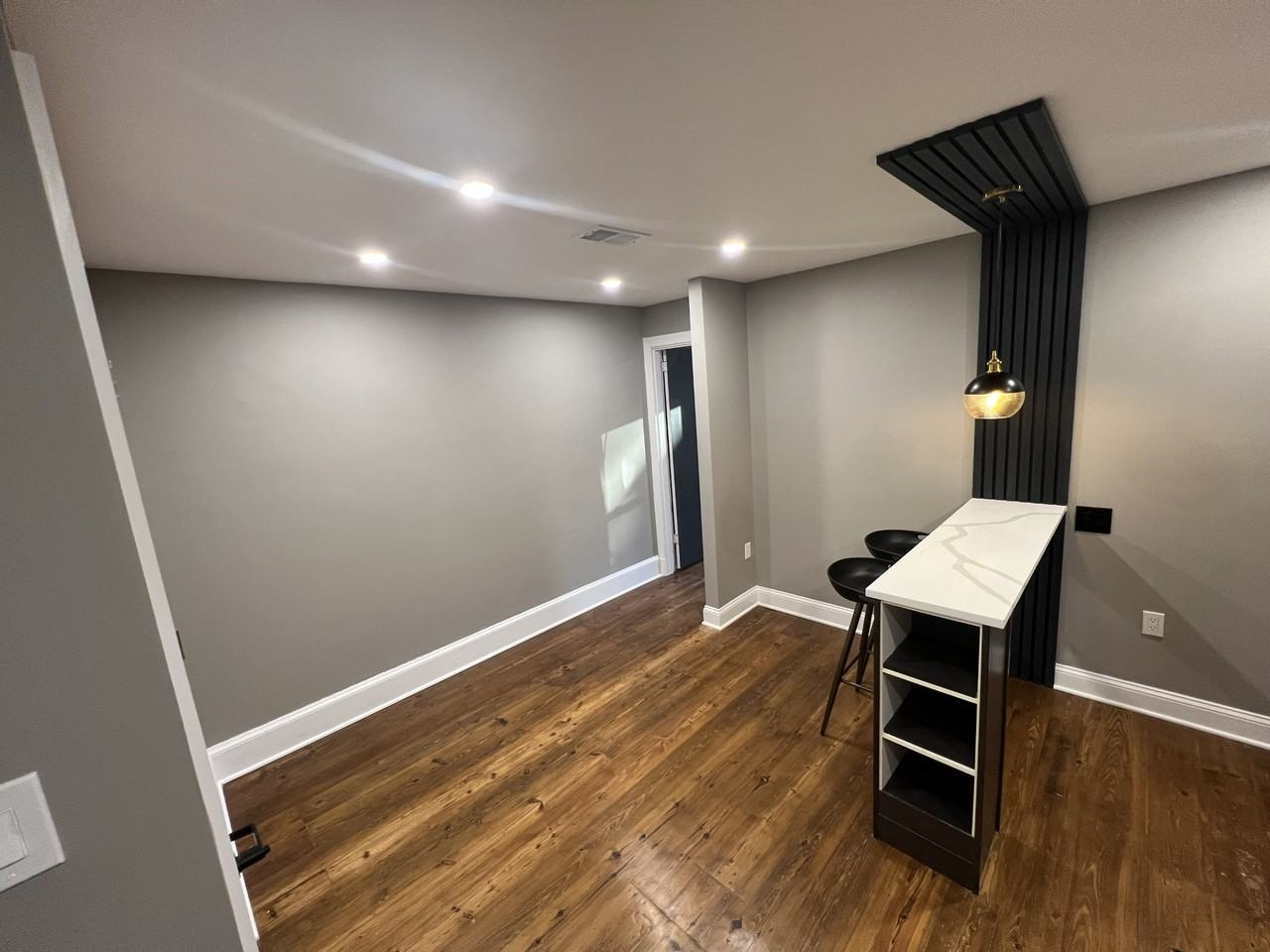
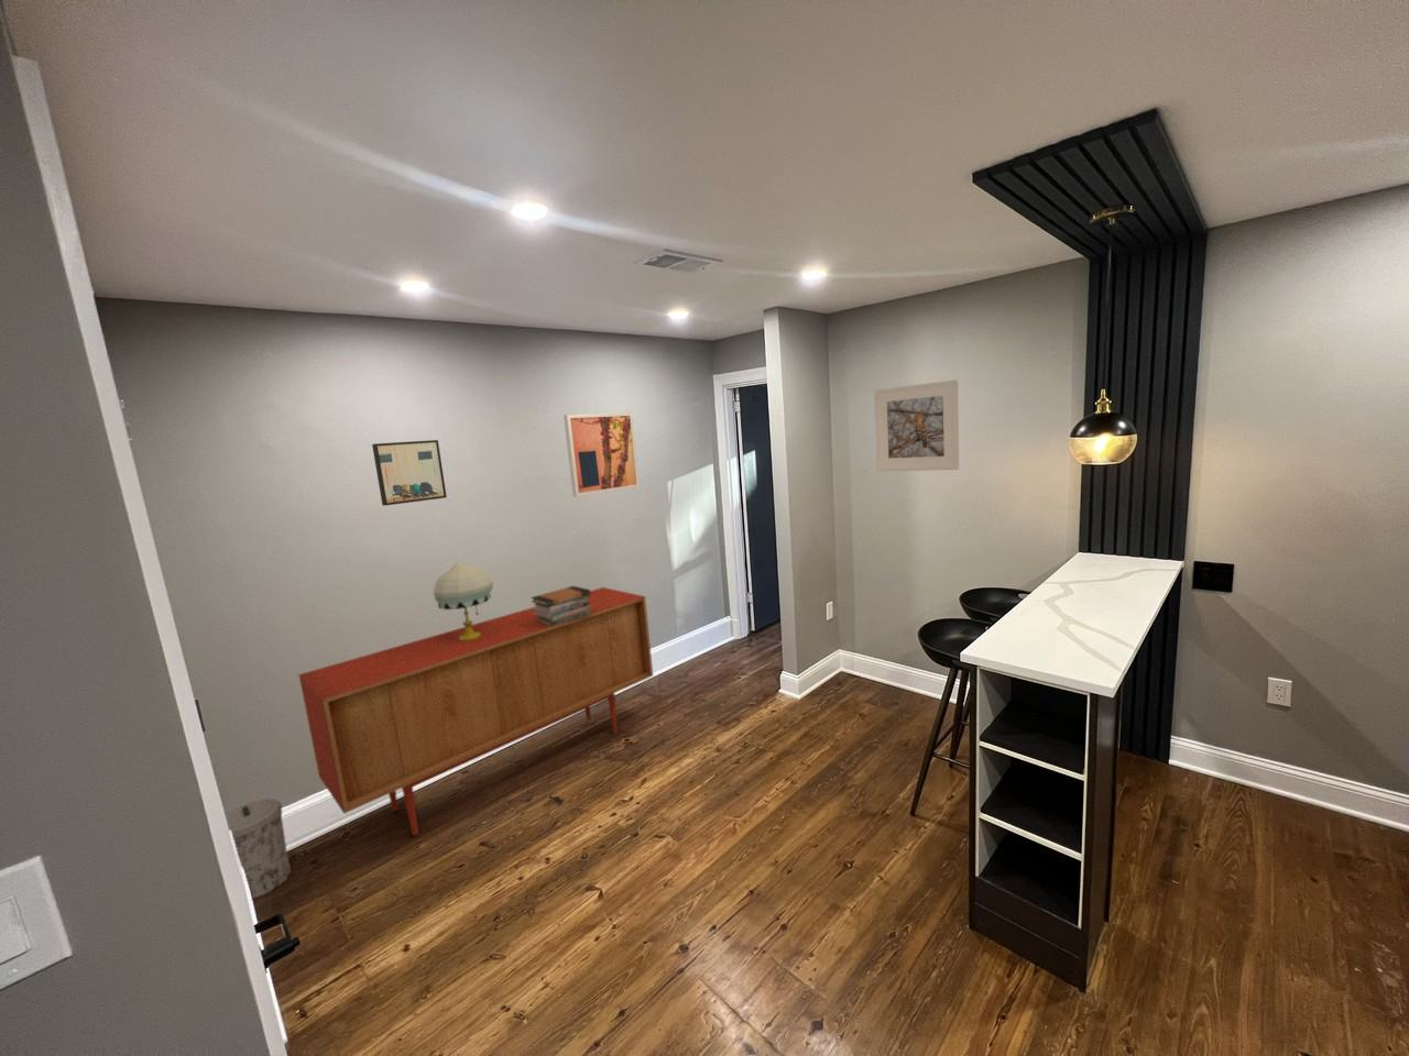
+ wall art (604, 453)
+ wall art (410, 471)
+ sideboard (505, 700)
+ book stack (561, 605)
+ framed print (915, 428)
+ table lamp (465, 598)
+ trash can (253, 846)
